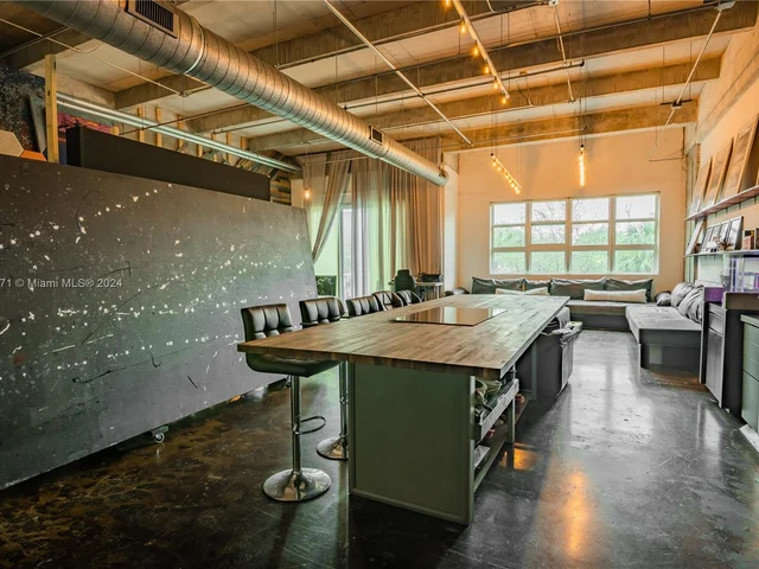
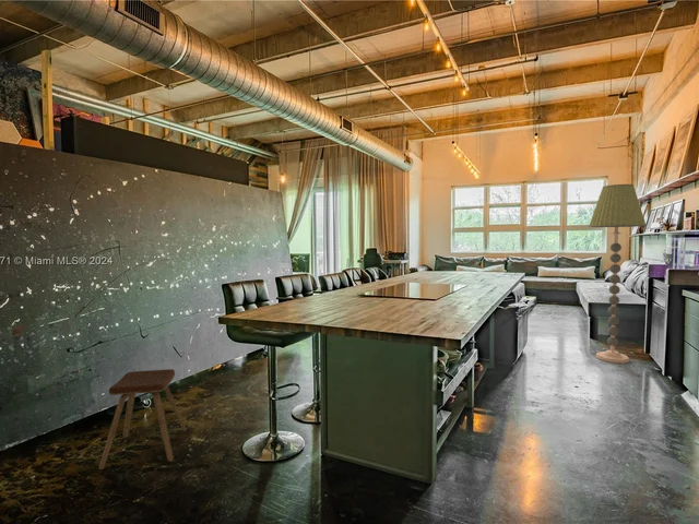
+ music stool (156, 413)
+ floor lamp (615, 273)
